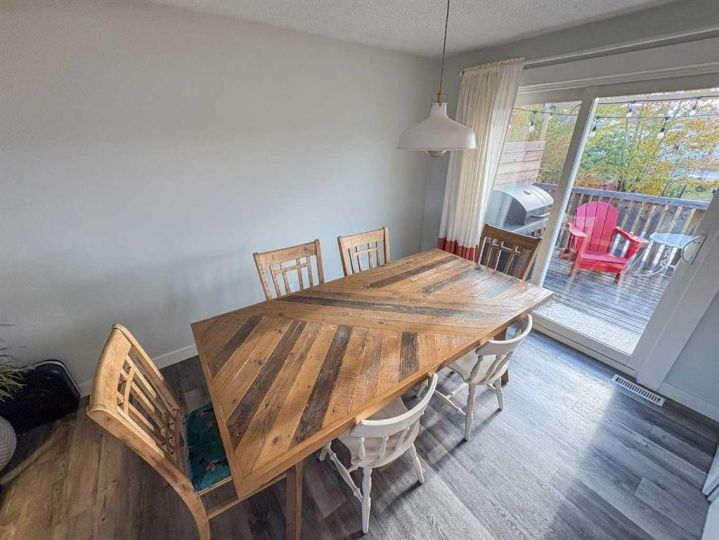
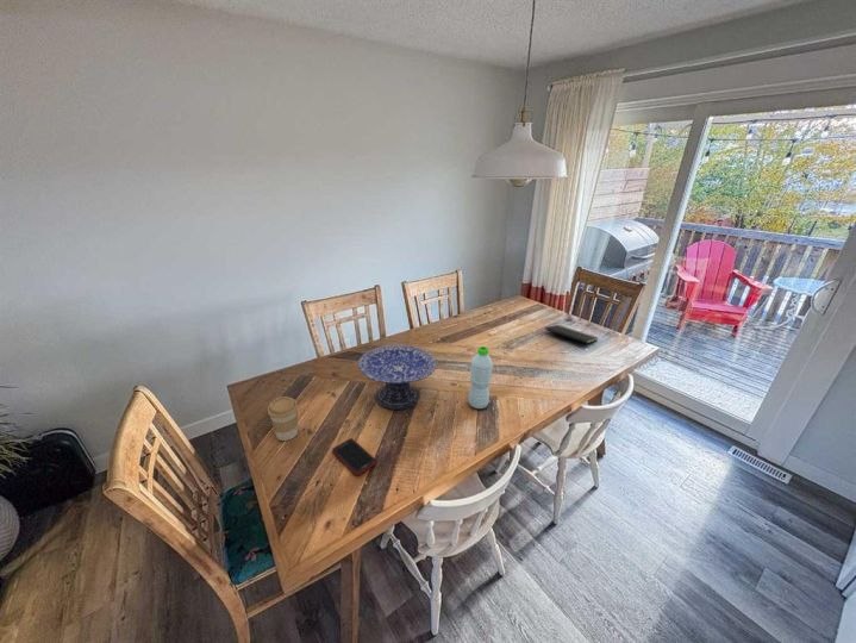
+ cell phone (354, 456)
+ coffee cup (285, 418)
+ notepad (571, 333)
+ decorative bowl (398, 379)
+ water bottle (480, 377)
